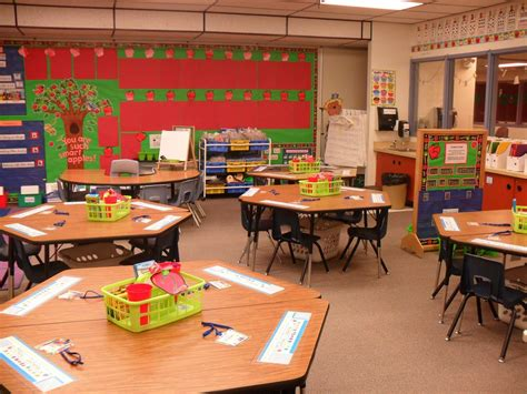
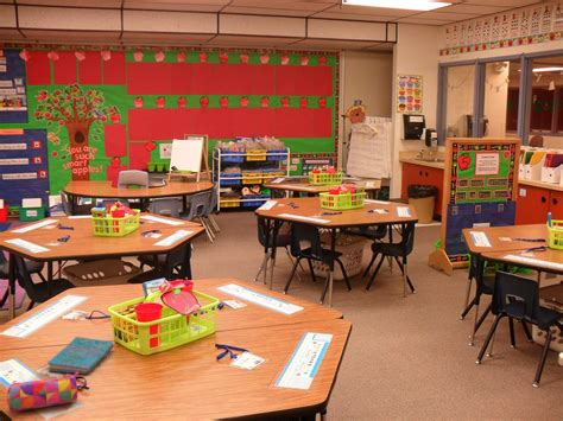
+ pencil case (43, 391)
+ cover (82, 353)
